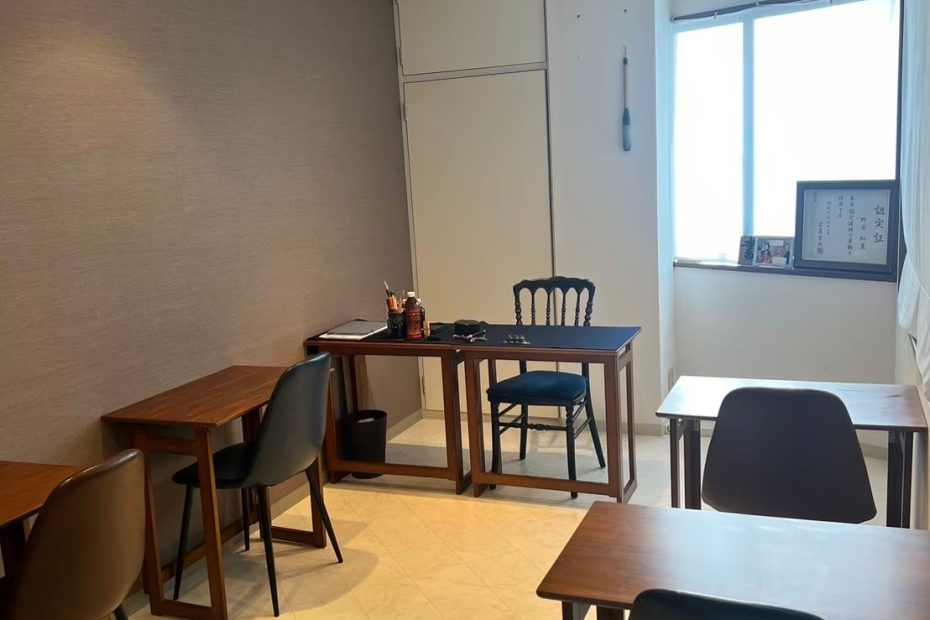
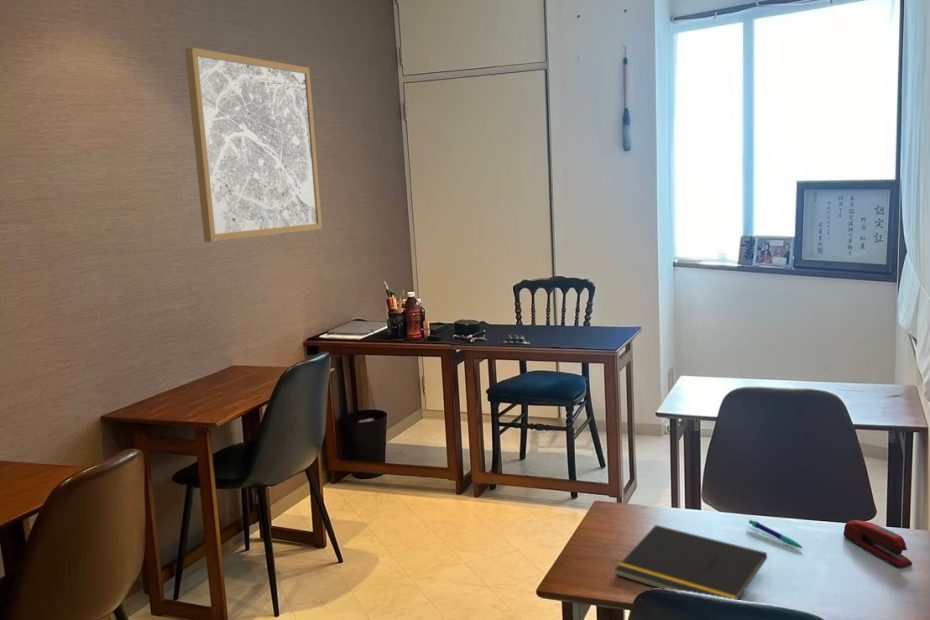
+ wall art (260, 148)
+ pen (775, 534)
+ notepad (690, 563)
+ stapler (875, 537)
